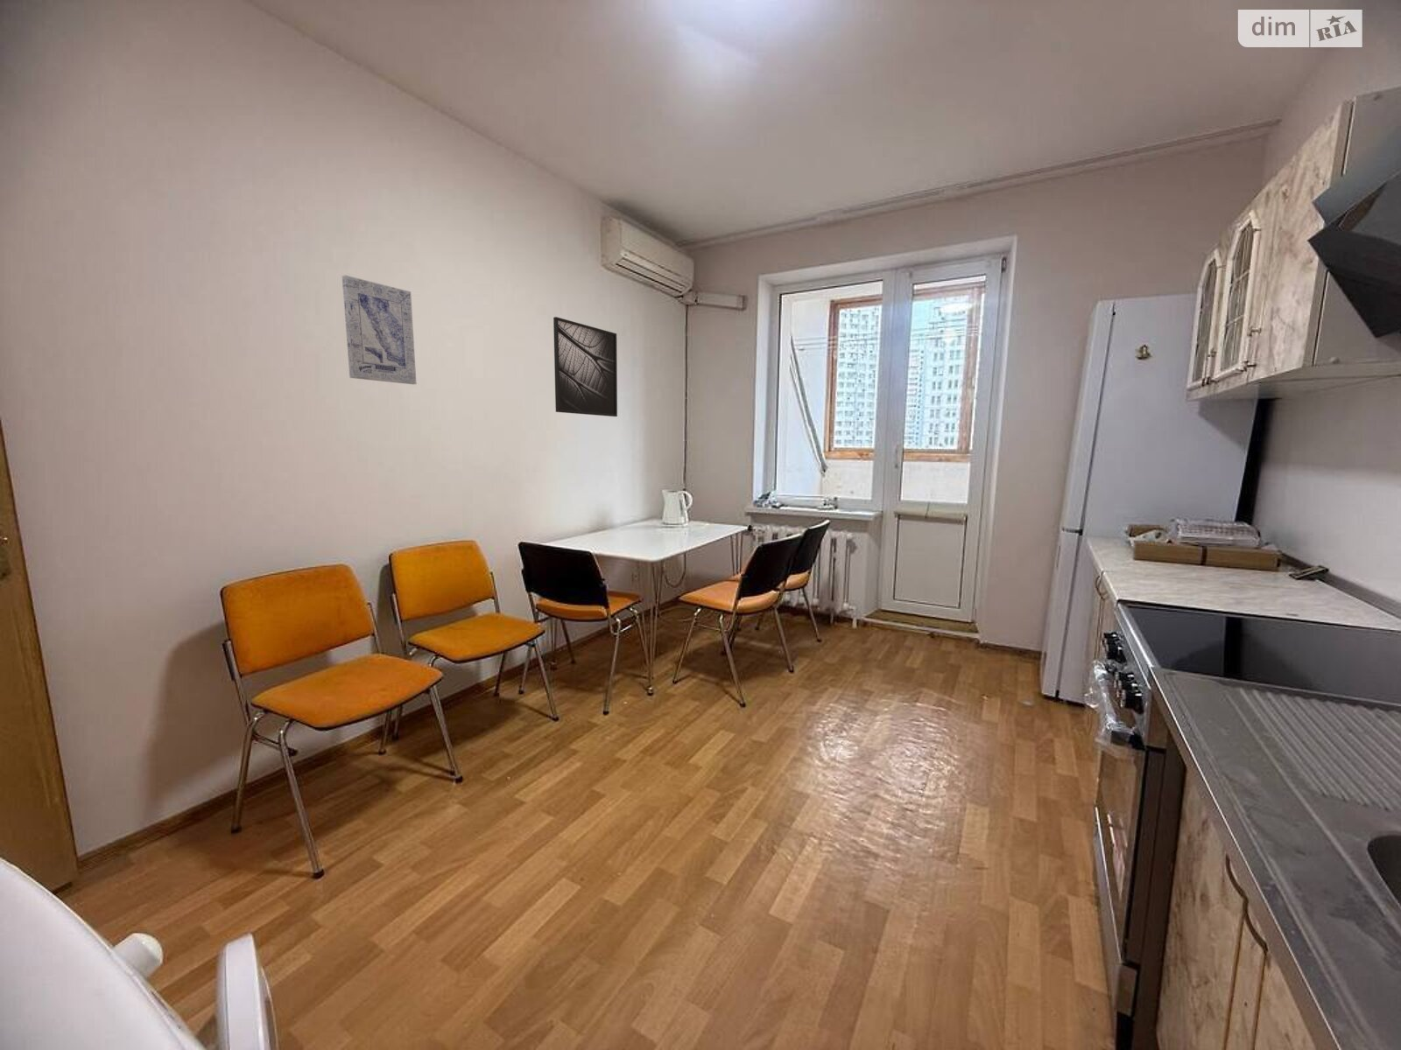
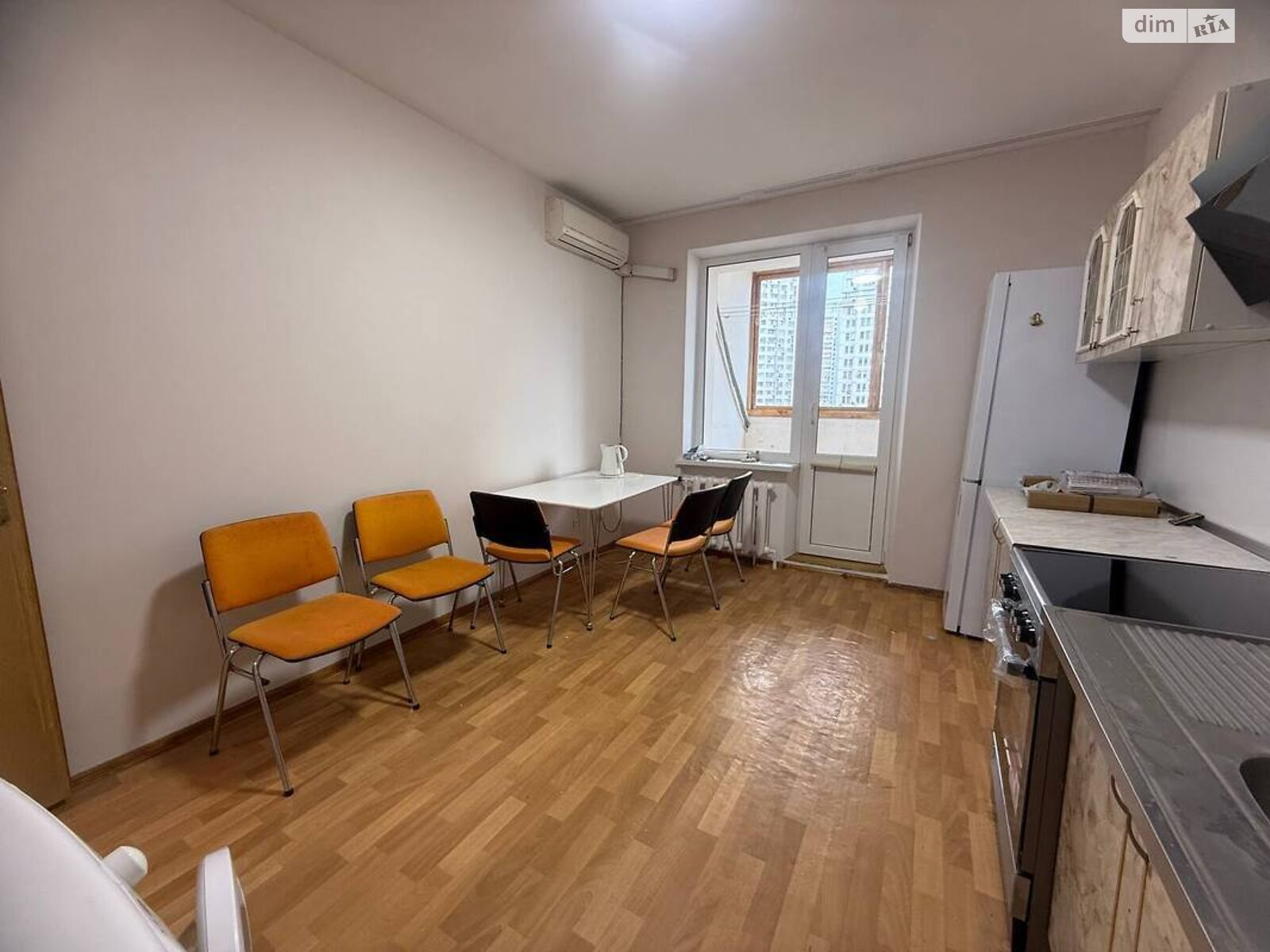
- wall art (381, 332)
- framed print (588, 371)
